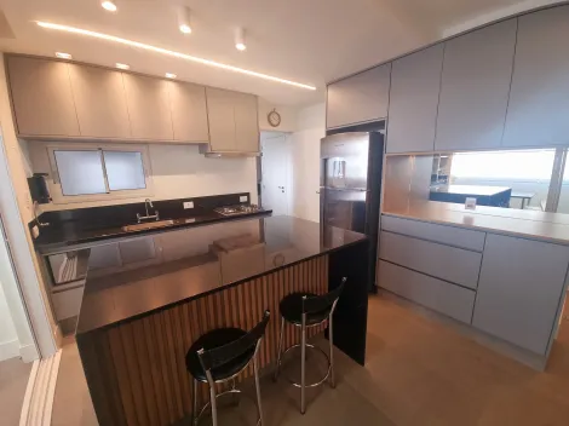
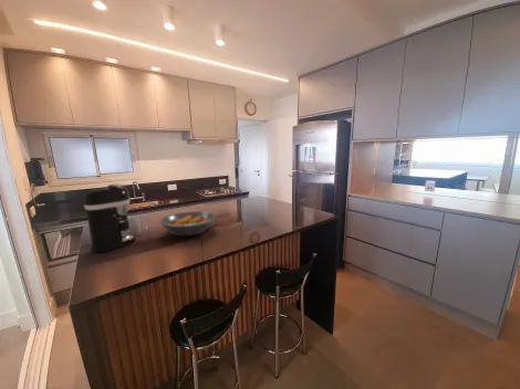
+ coffee maker (110, 215)
+ fruit bowl (188, 222)
